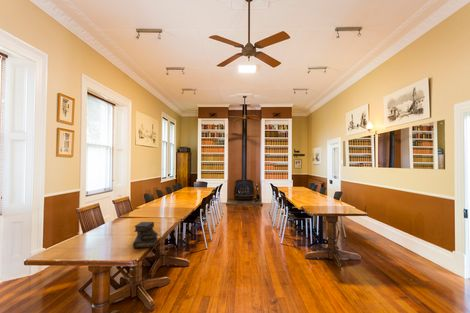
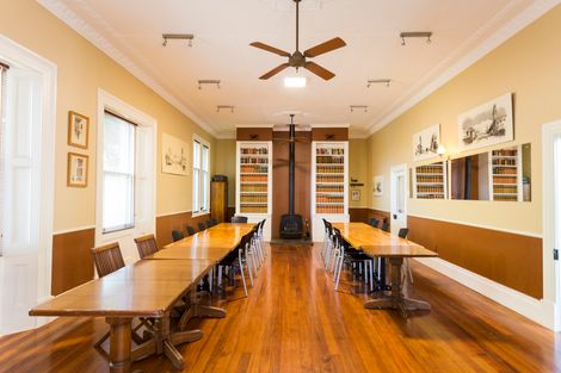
- diary (146, 233)
